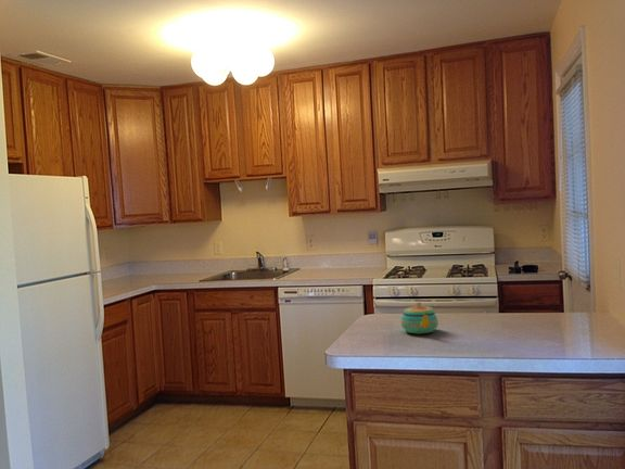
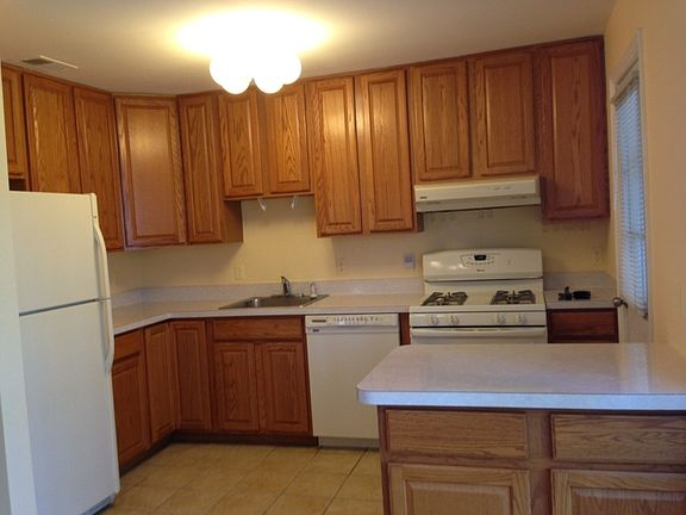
- teapot (419, 317)
